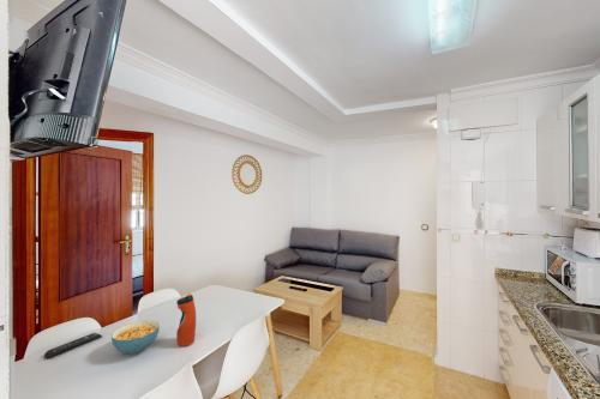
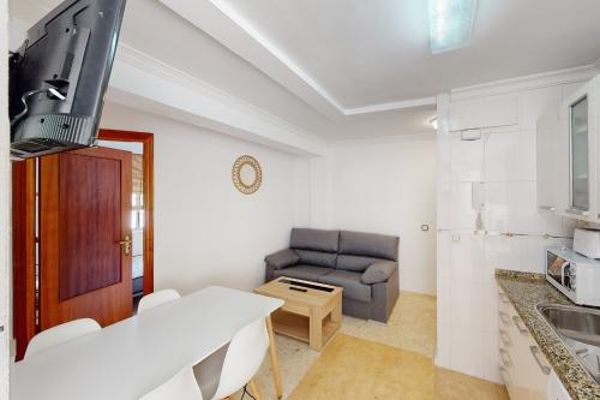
- water bottle (186, 318)
- remote control (74, 344)
- cereal bowl (136, 339)
